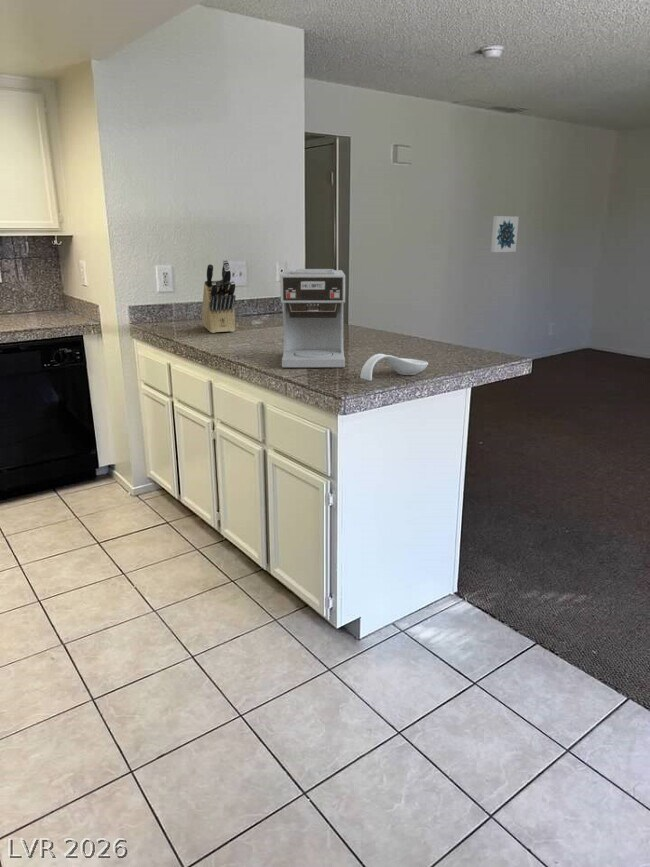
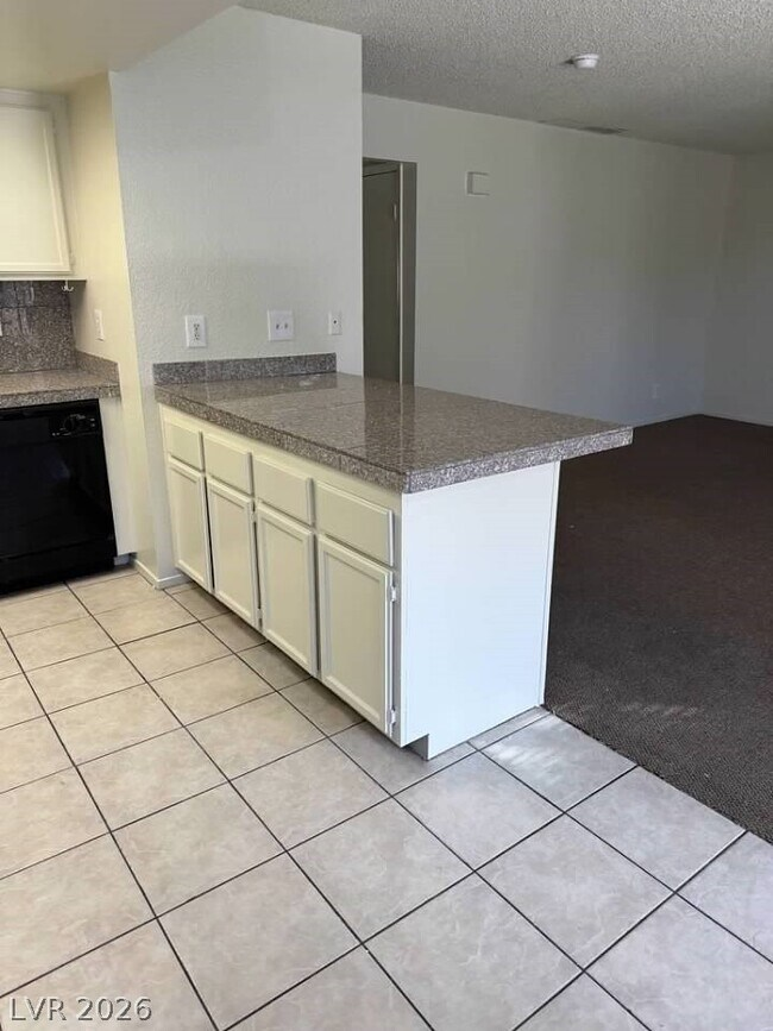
- knife block (217, 295)
- coffee maker (313, 315)
- spoon rest (394, 364)
- wall art (504, 234)
